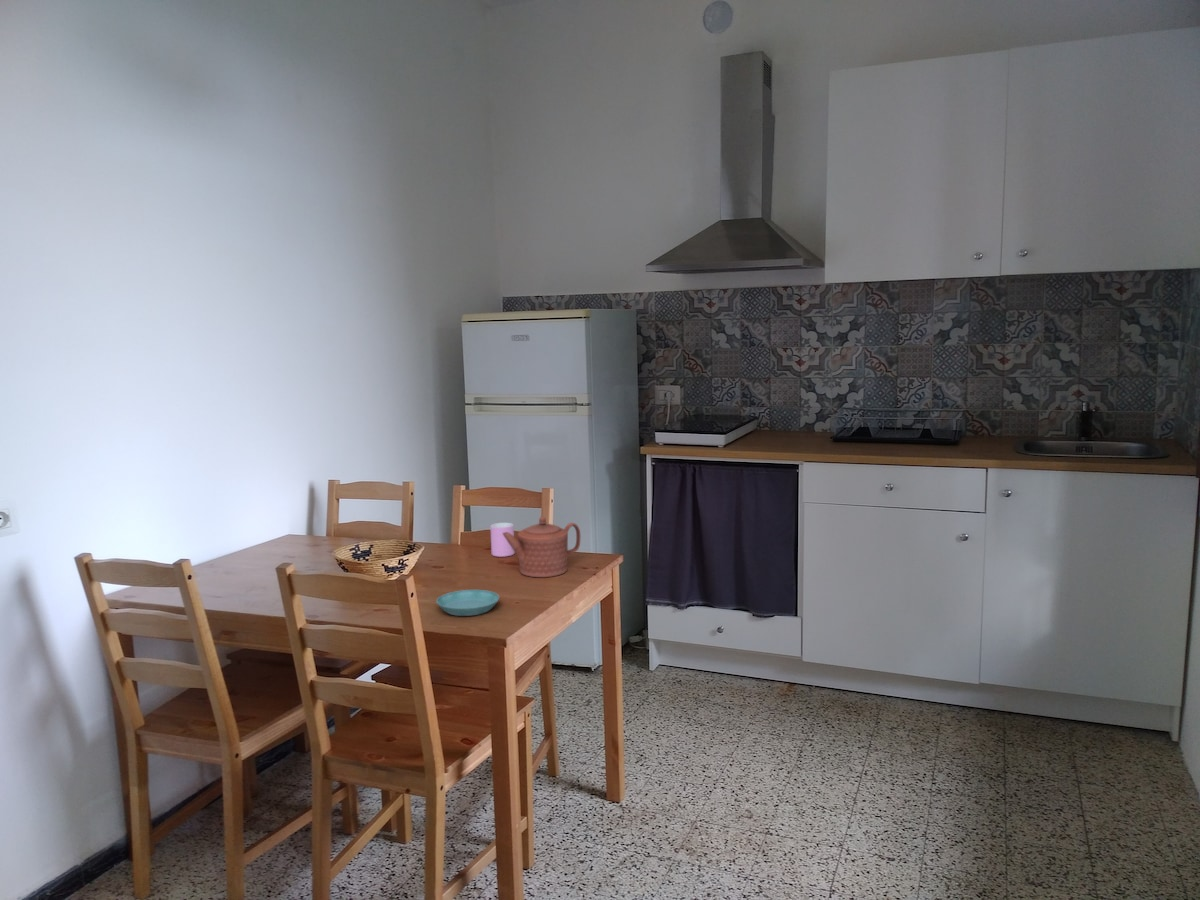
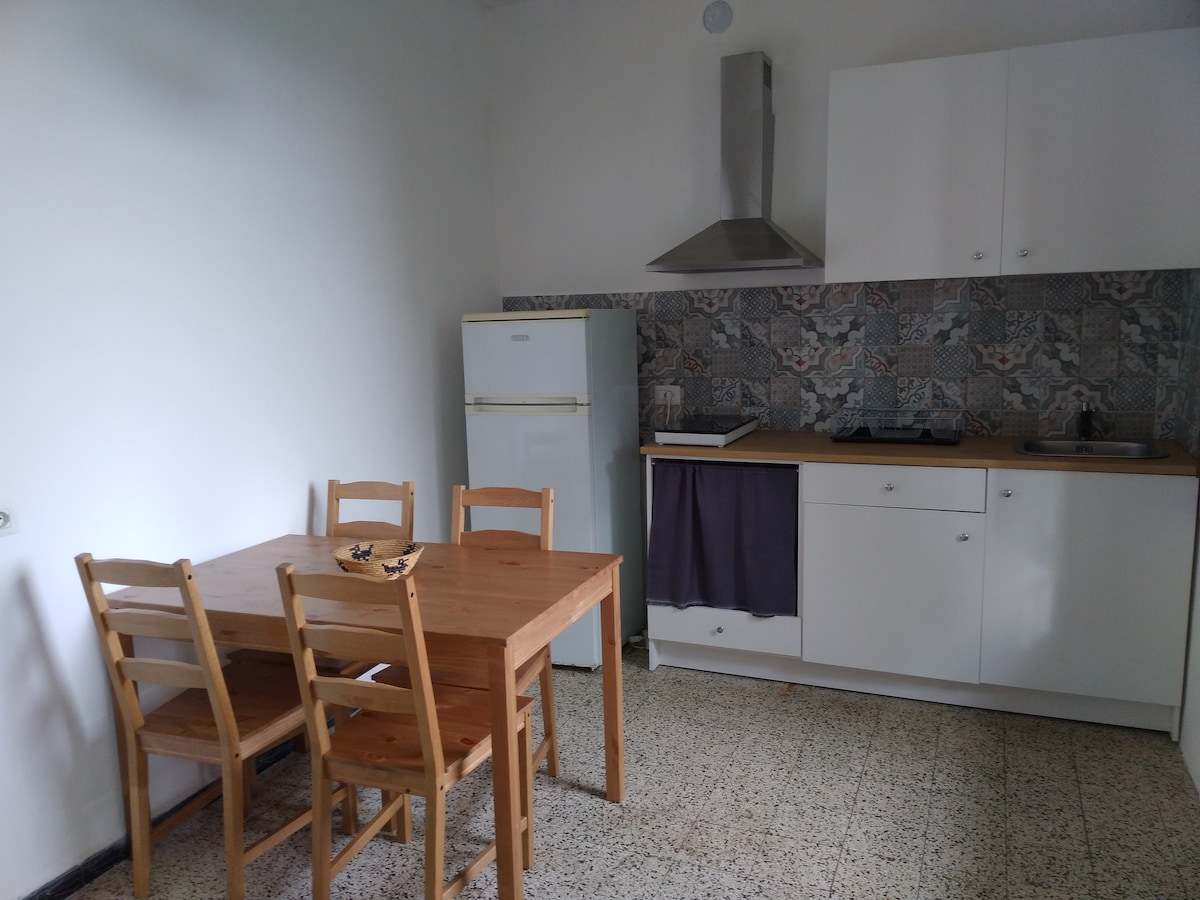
- cup (501, 538)
- saucer (468, 603)
- teapot (542, 543)
